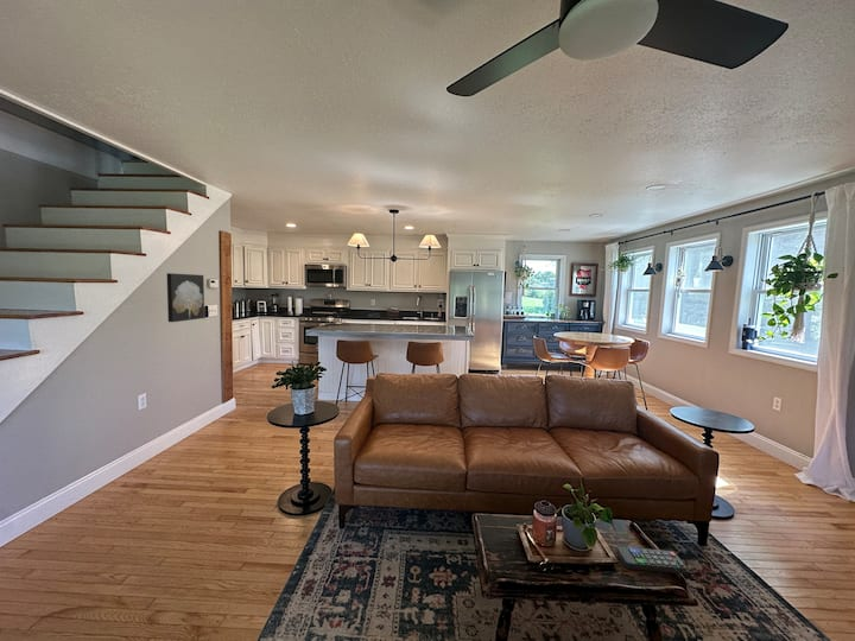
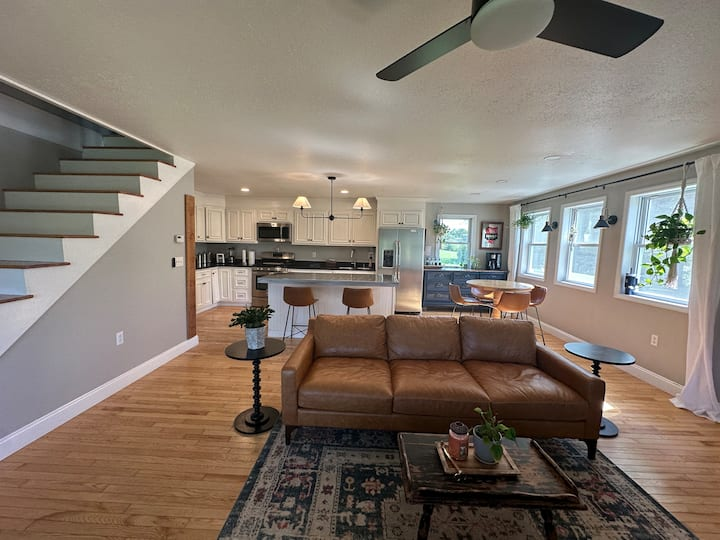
- remote control (650, 559)
- wall art (186, 297)
